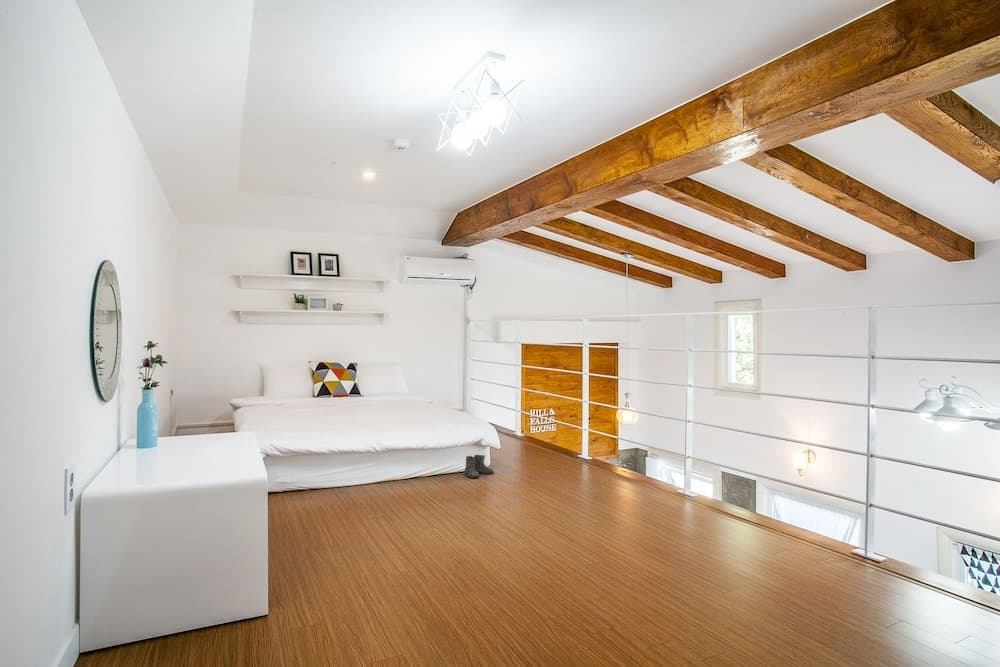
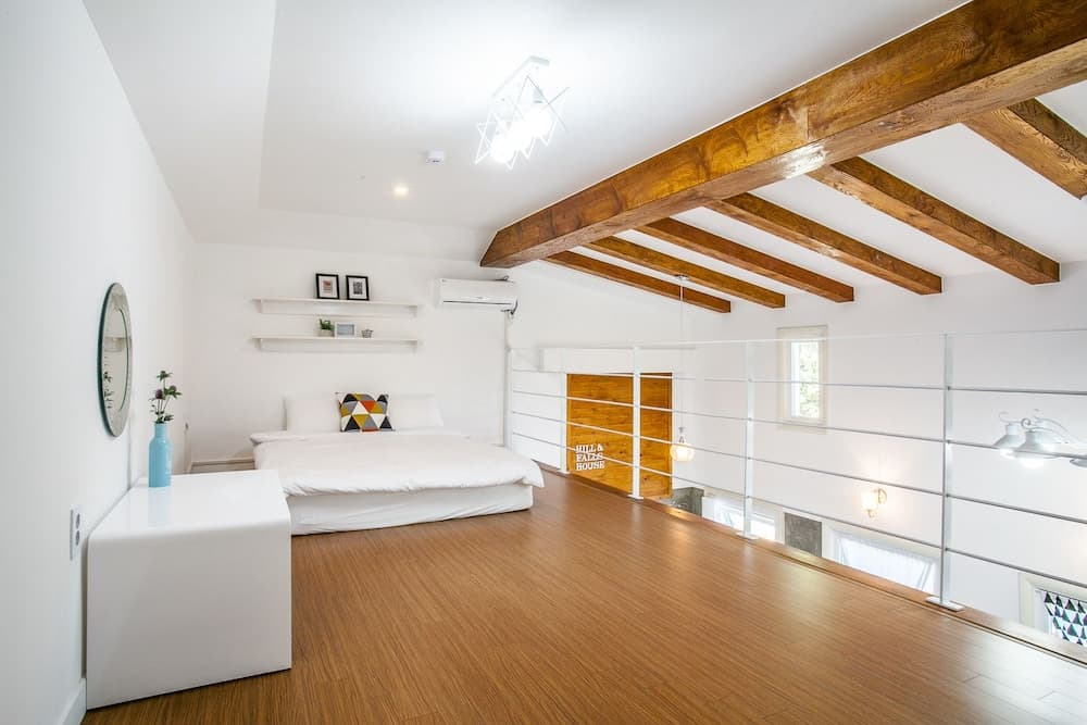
- boots (477, 465)
